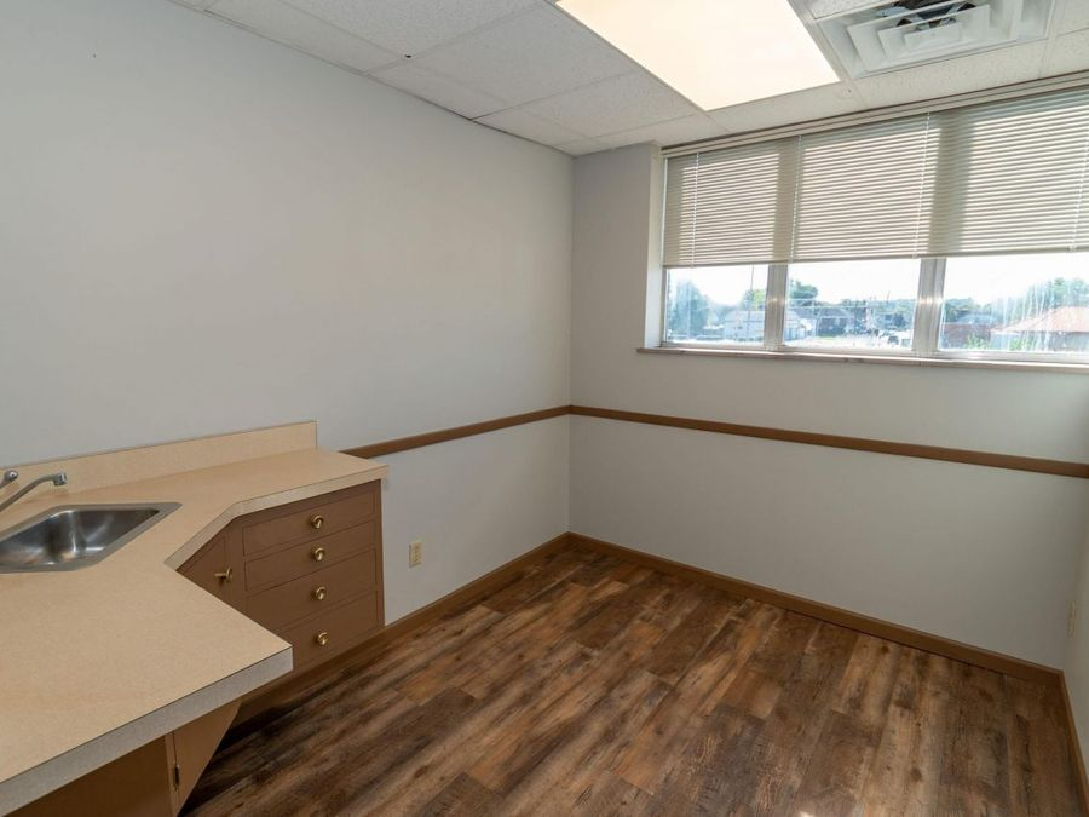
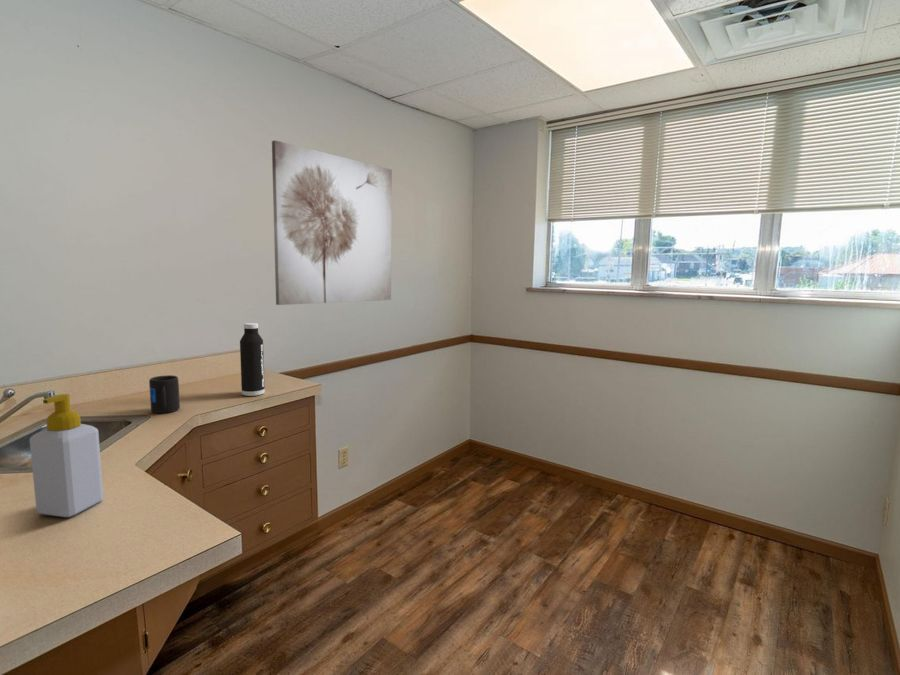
+ water bottle (252, 358)
+ mug (164, 395)
+ soap bottle (66, 452)
+ wall art (339, 230)
